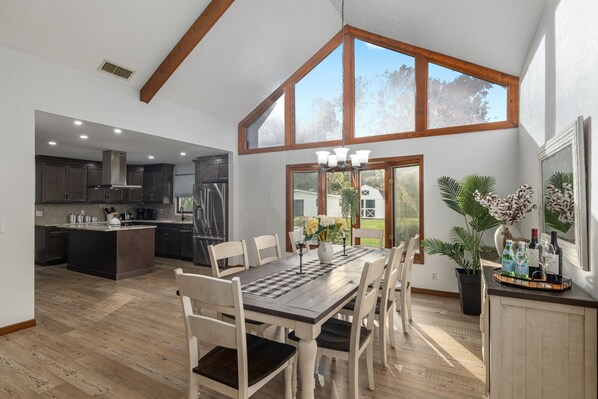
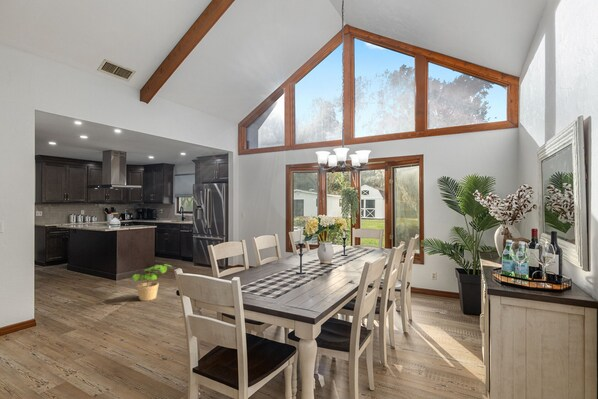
+ potted plant (151, 282)
